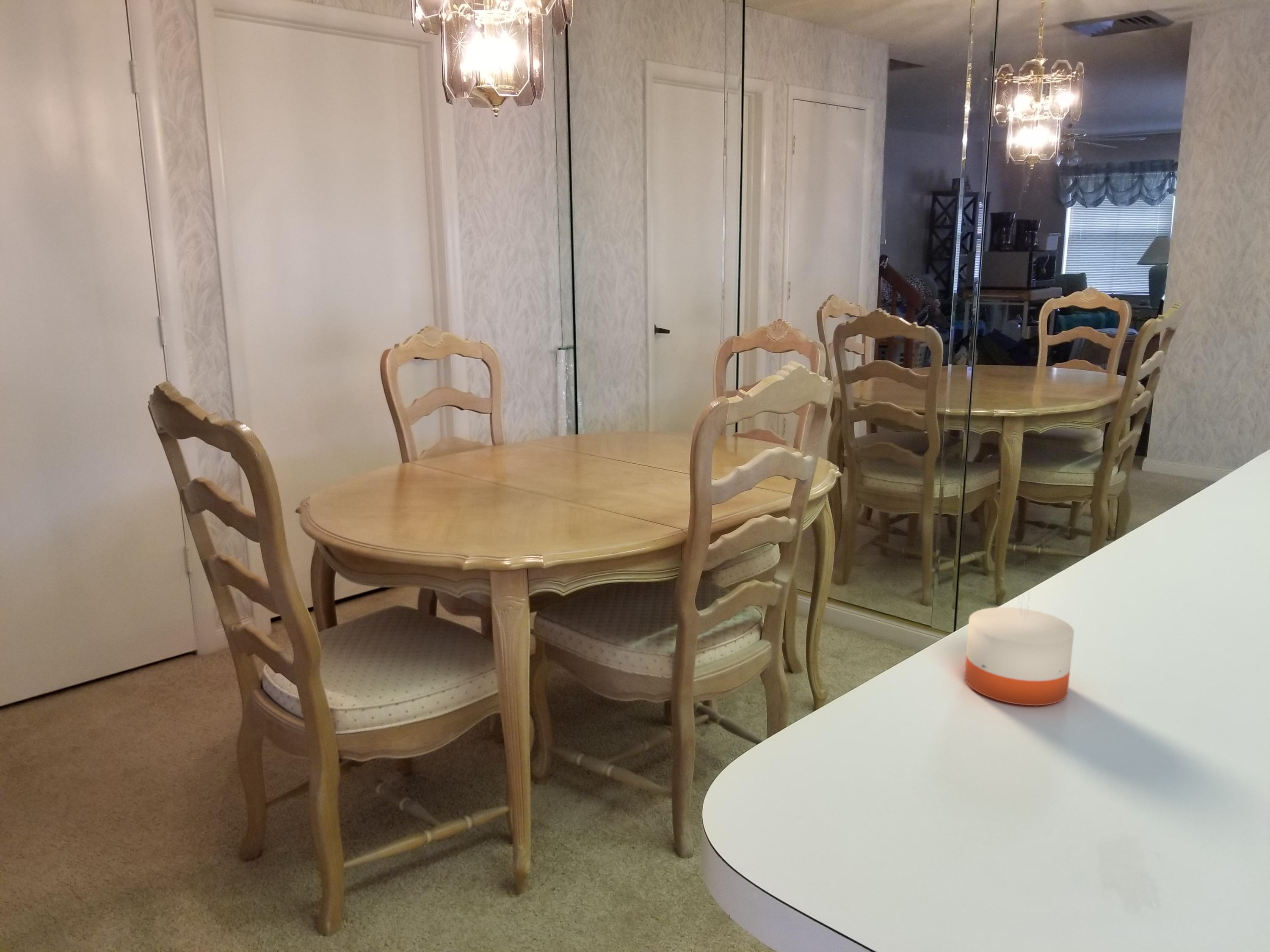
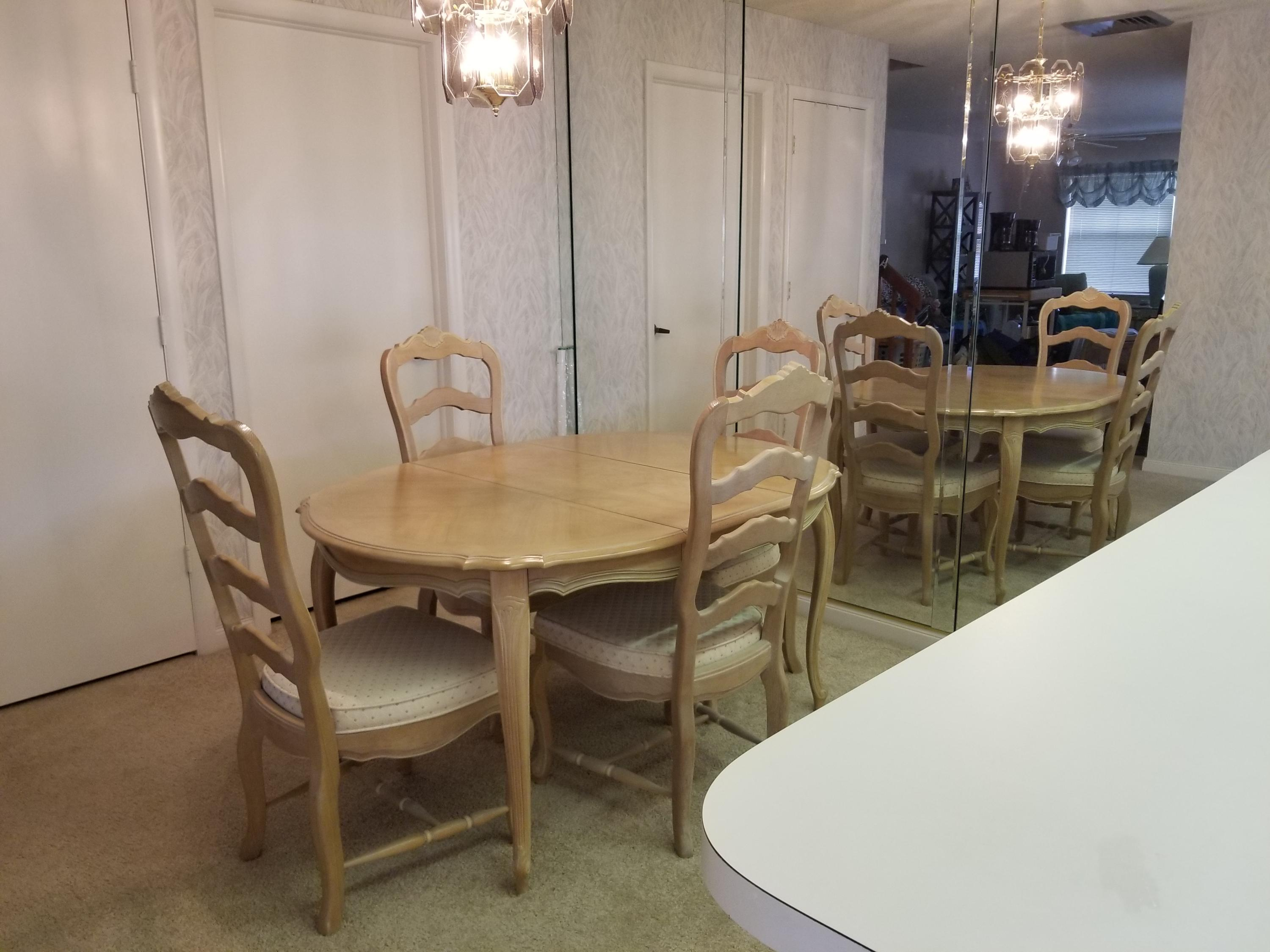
- candle (1021, 621)
